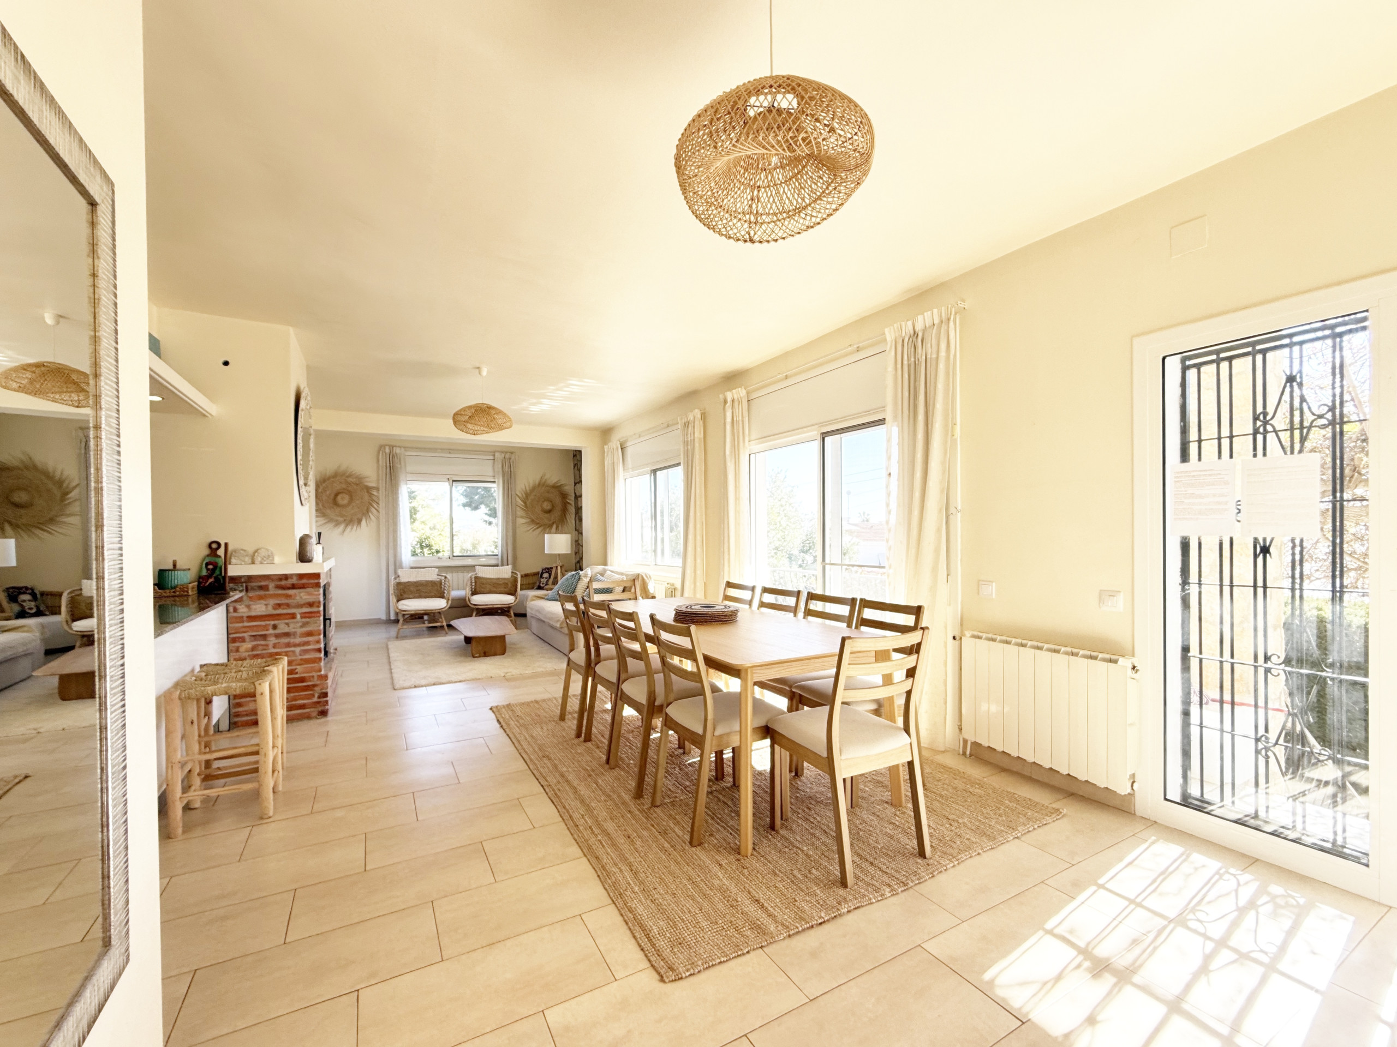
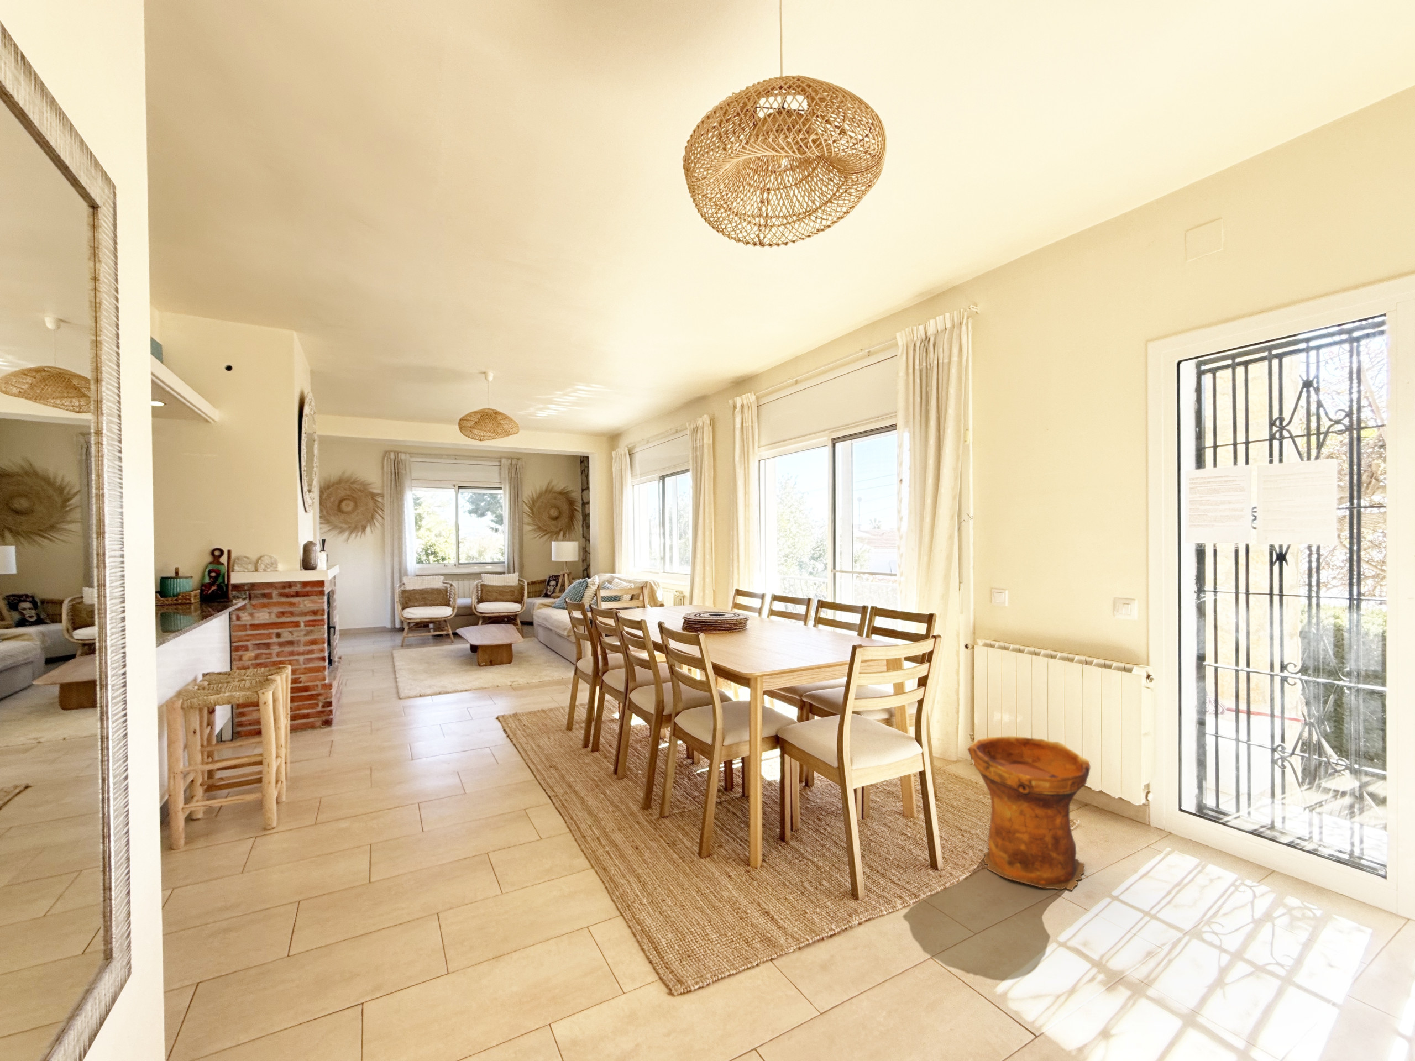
+ woven basket (1026, 807)
